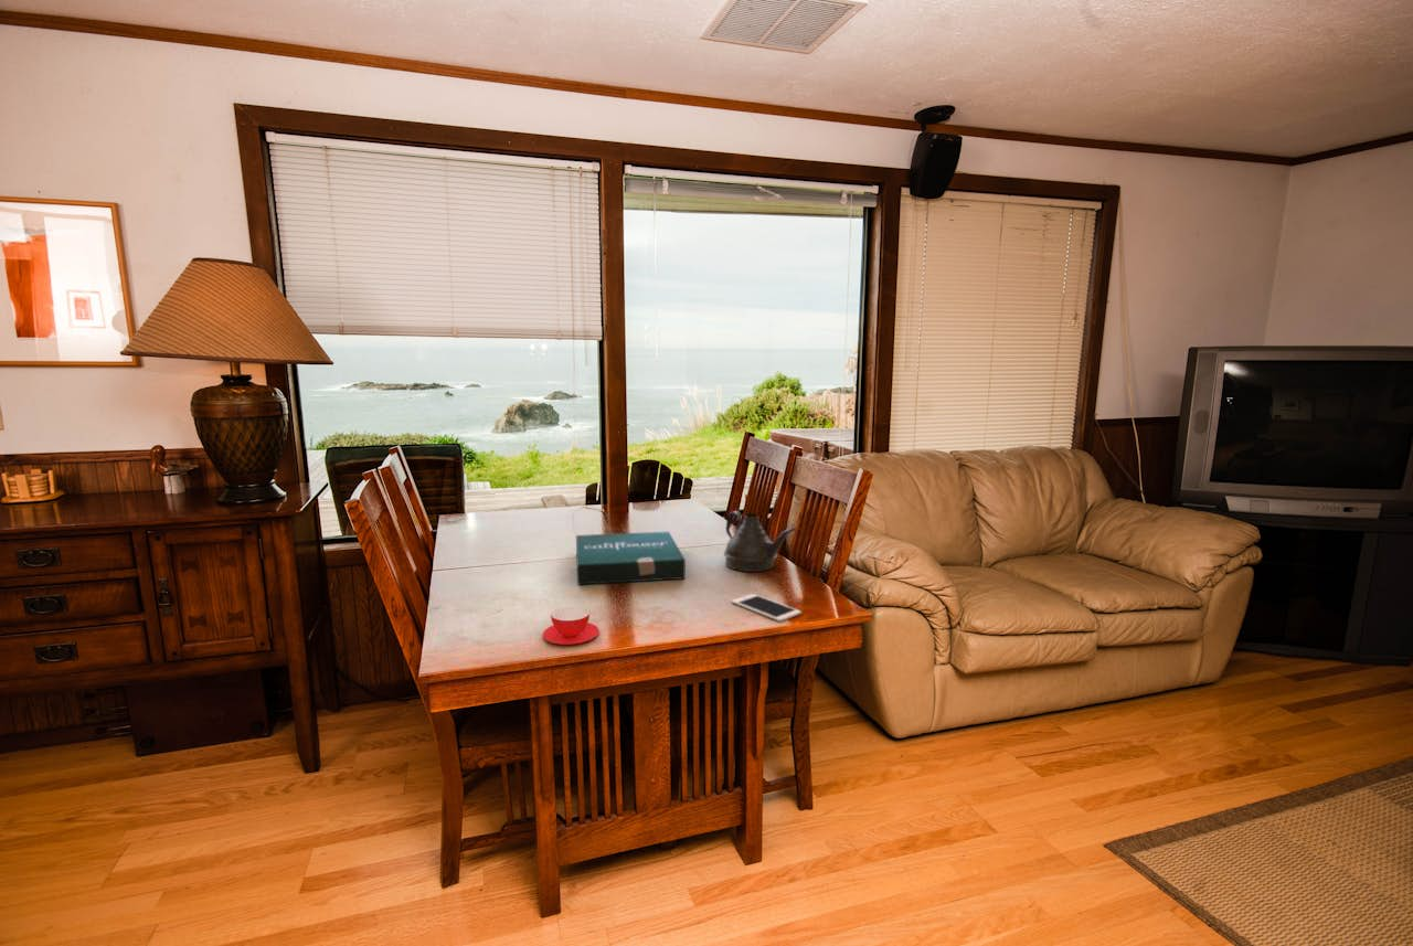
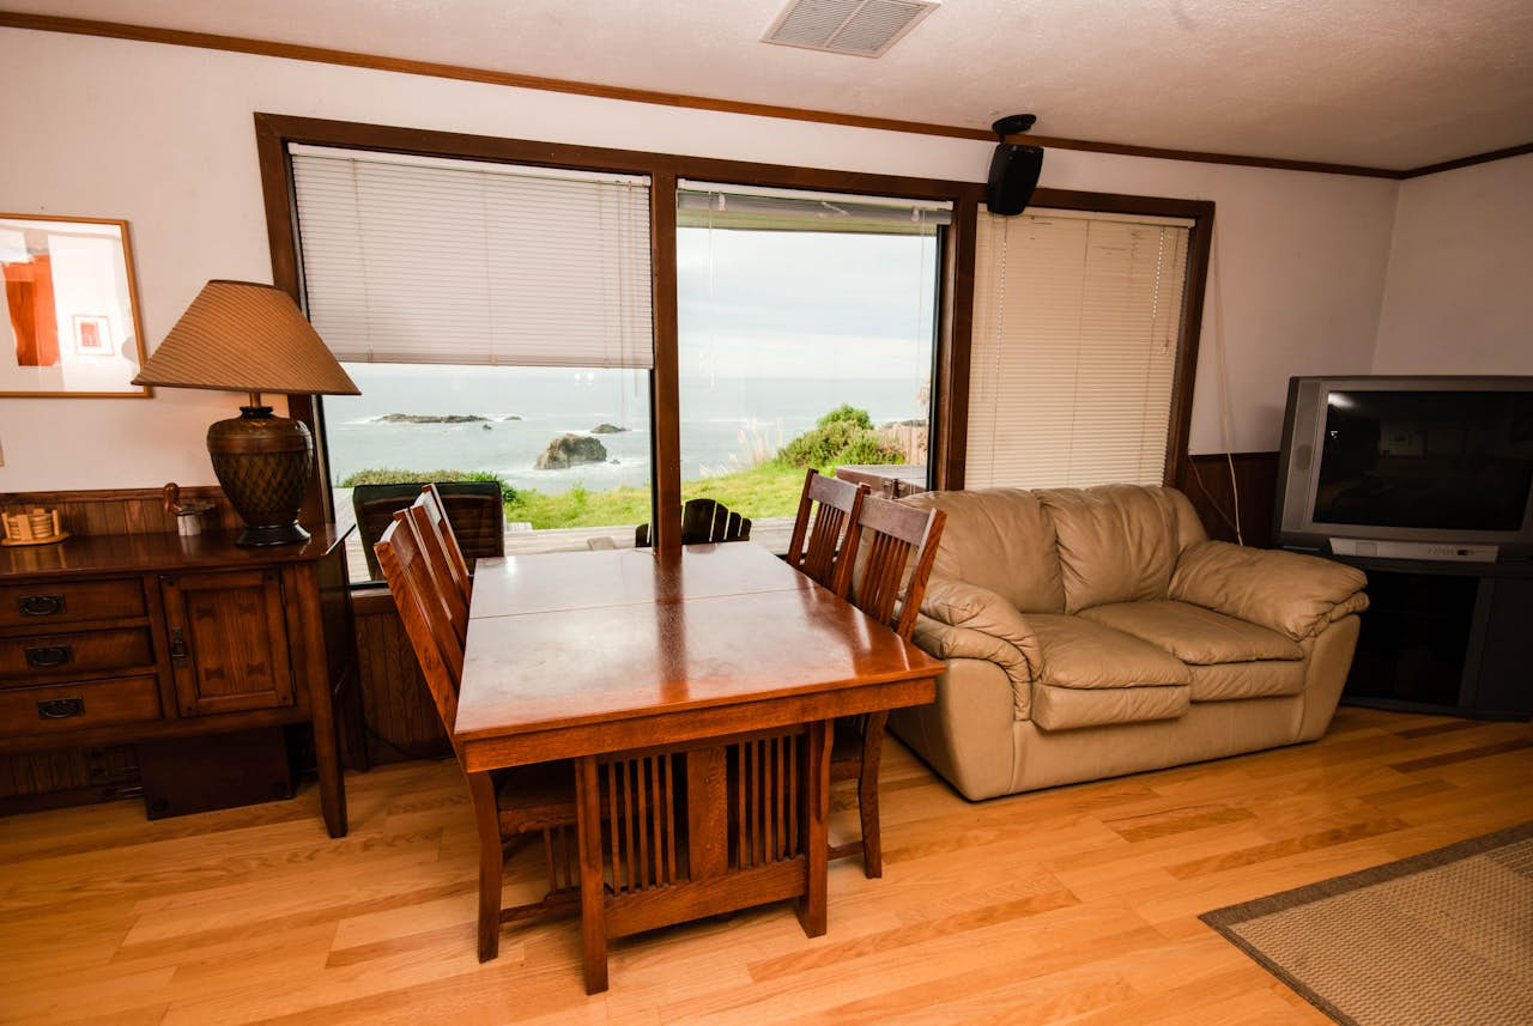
- teapot (758, 542)
- cell phone (765, 606)
- pizza box (627, 555)
- teacup (571, 624)
